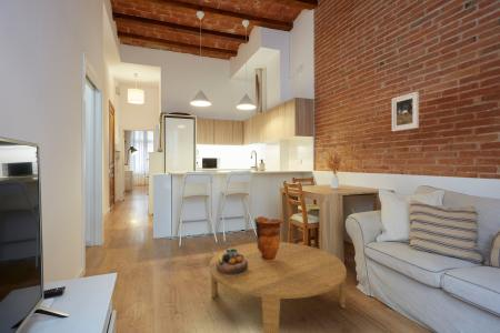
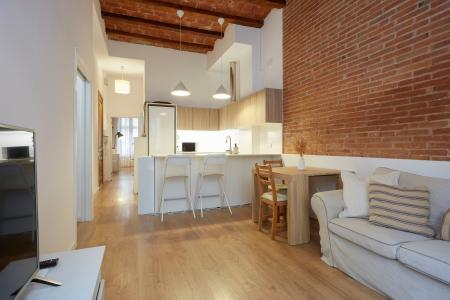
- coffee table (276, 281)
- decorative vase (268, 238)
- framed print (404, 112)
- decorative bowl (231, 258)
